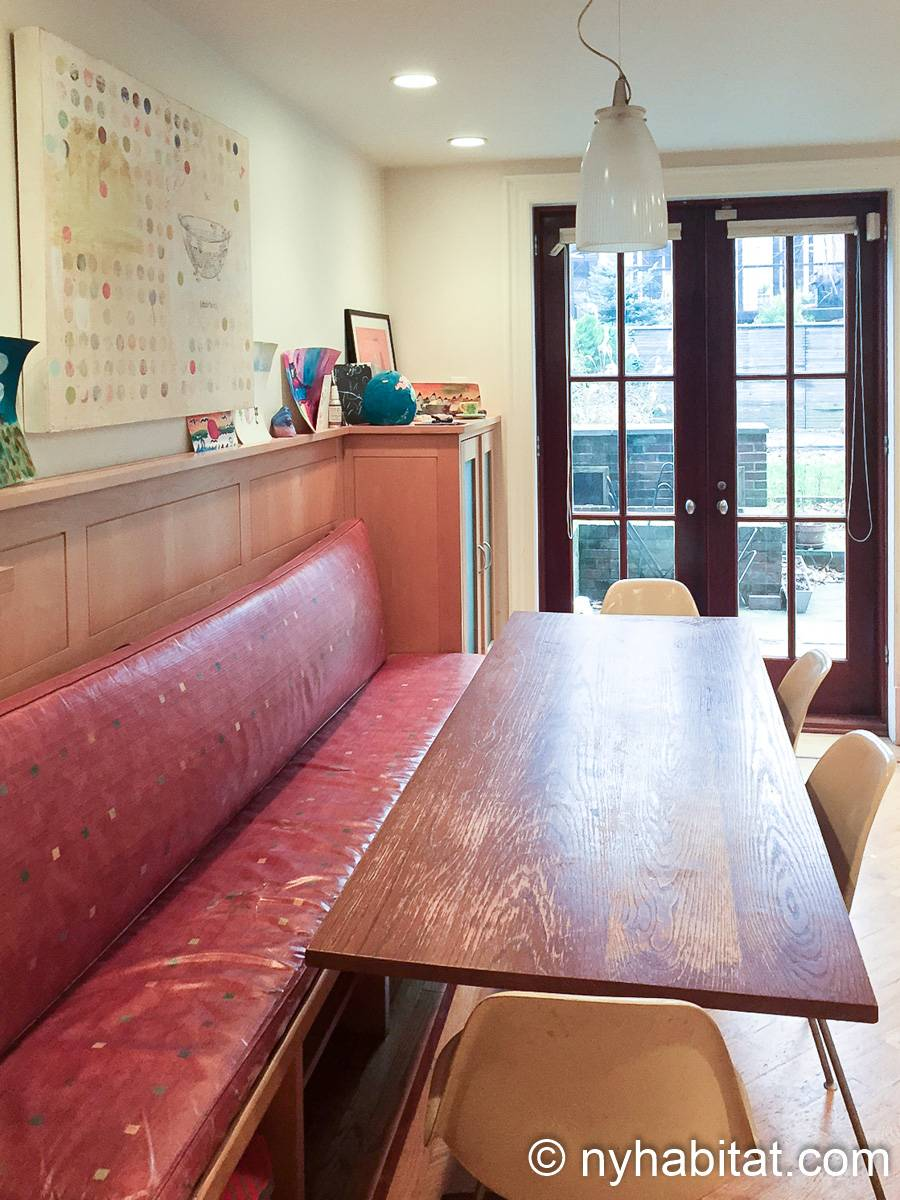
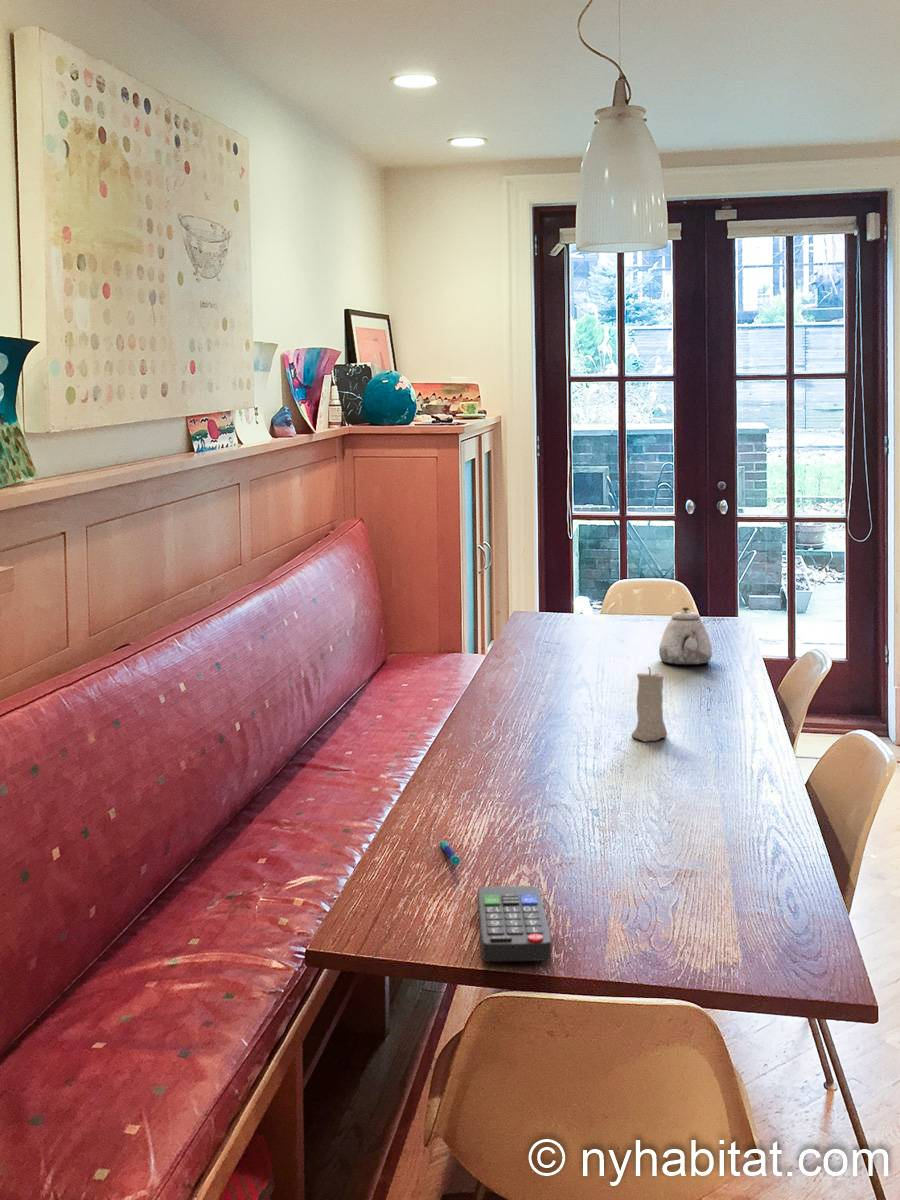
+ remote control (512, 919)
+ pen (449, 850)
+ candle (649, 702)
+ teapot (686, 635)
